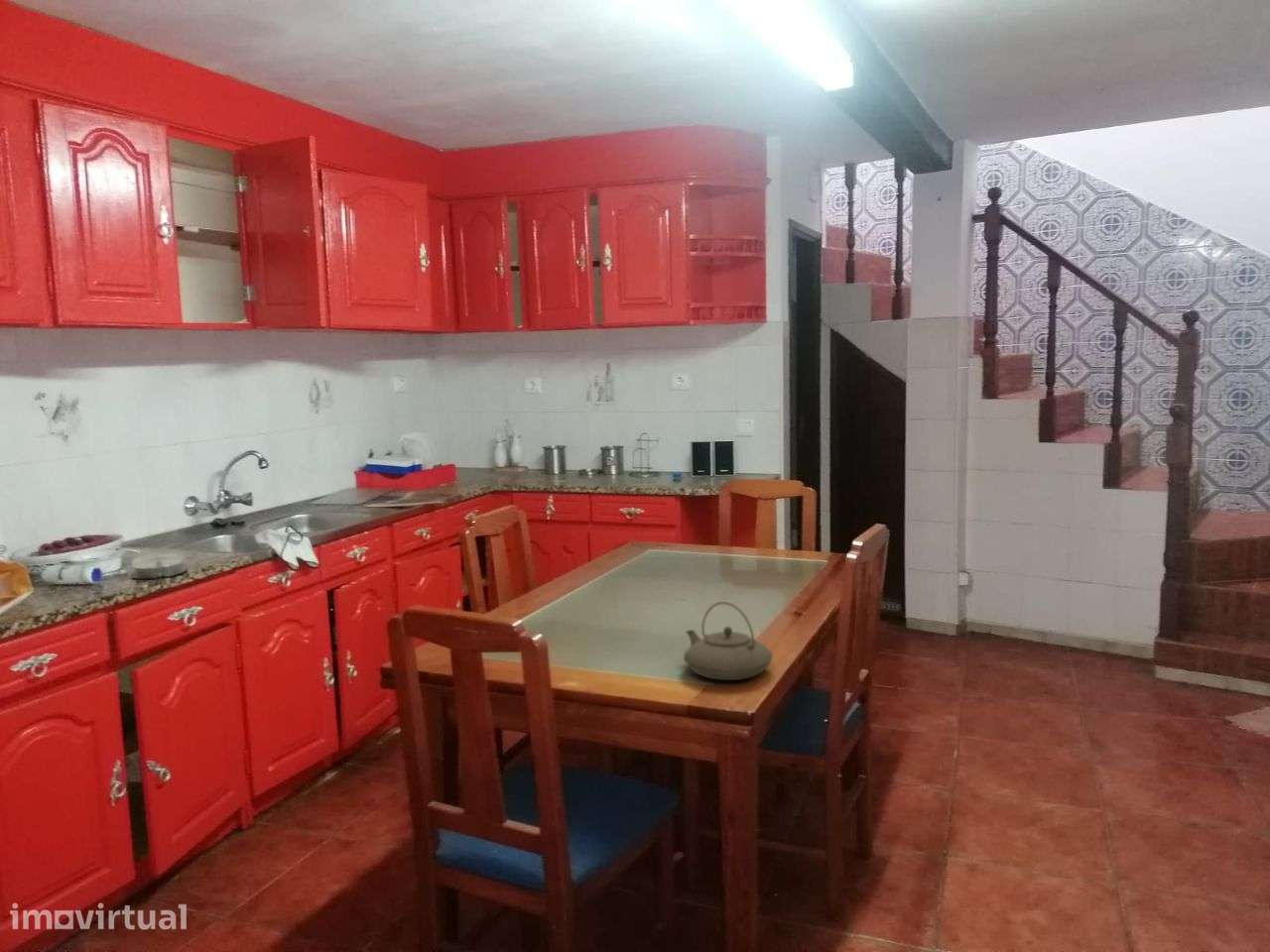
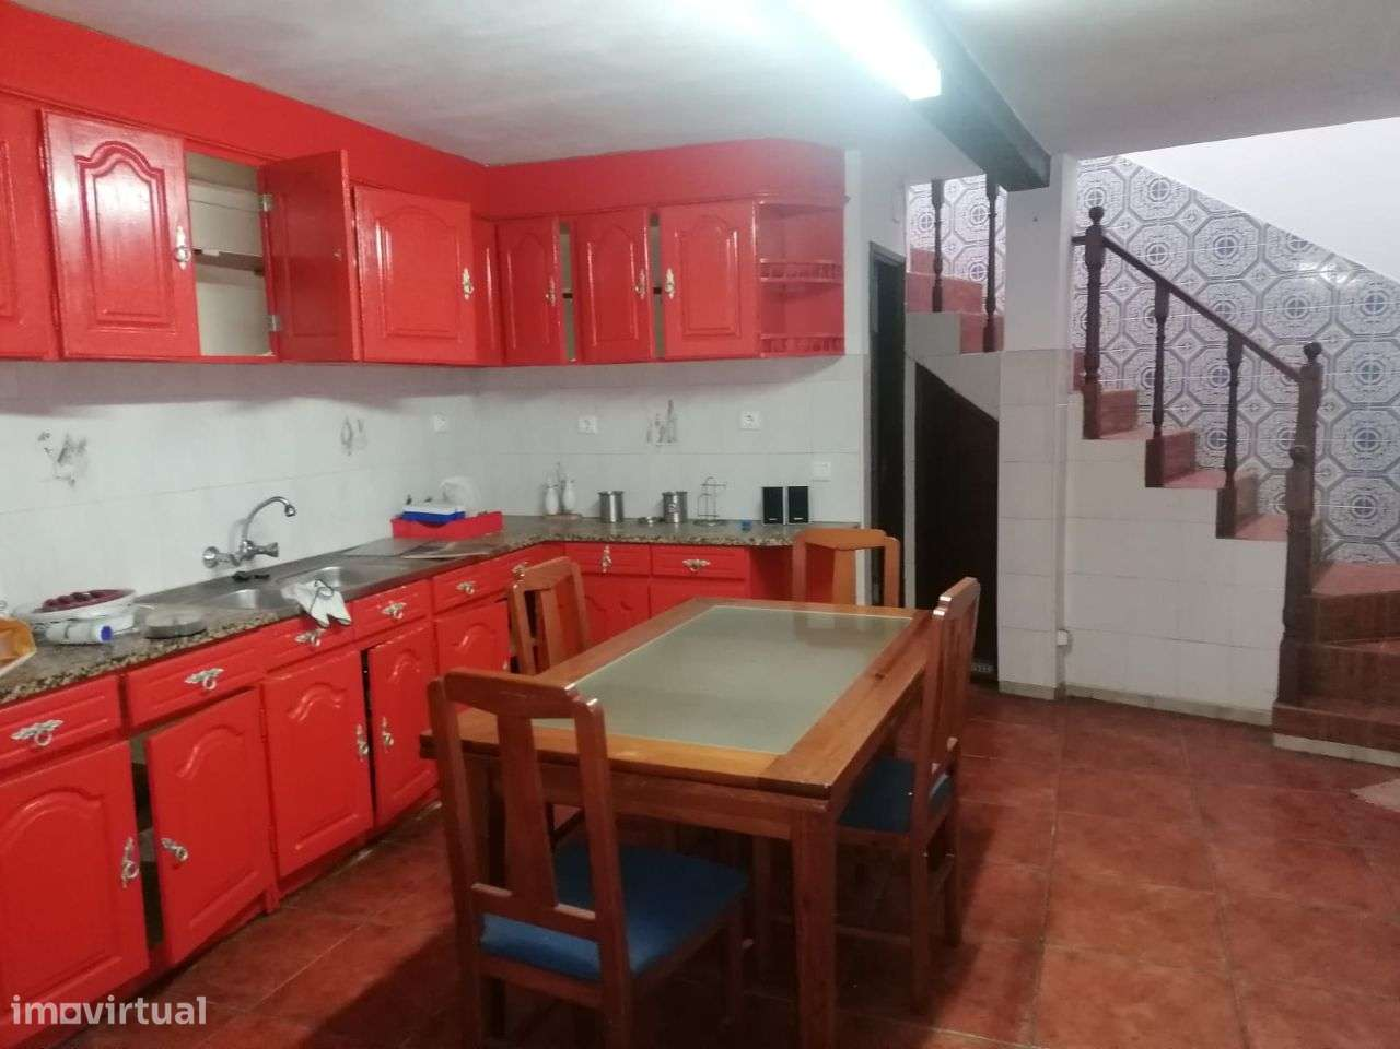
- teapot (722, 636)
